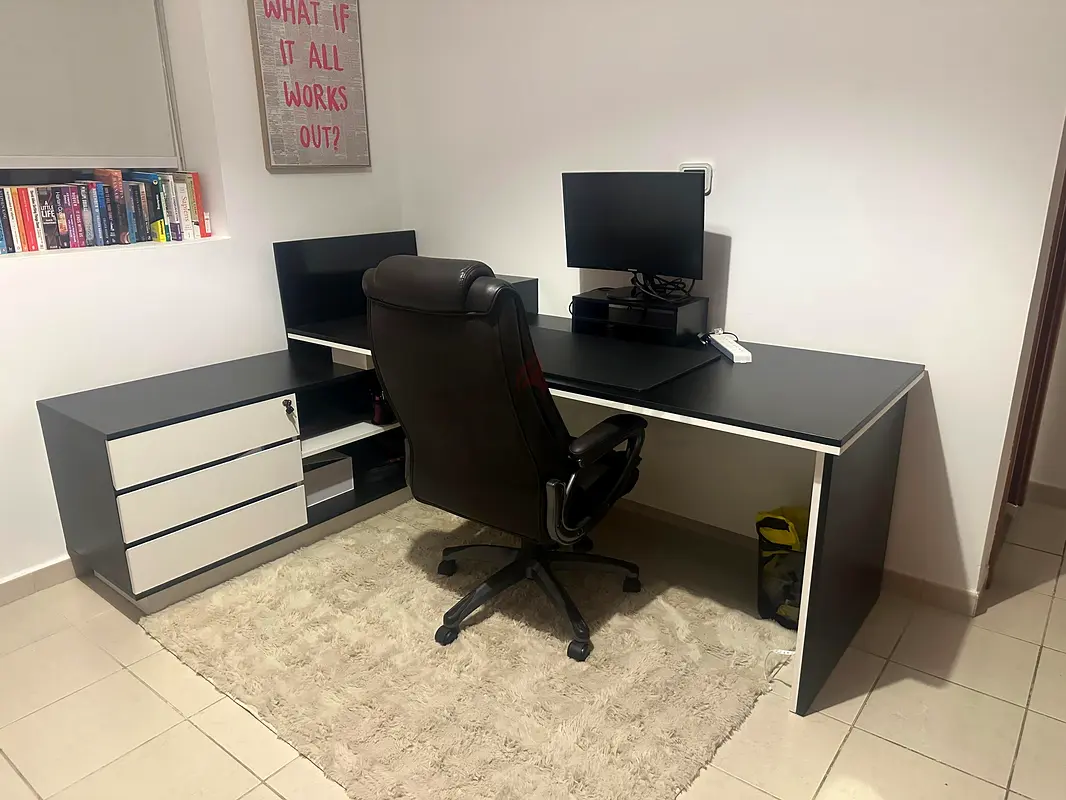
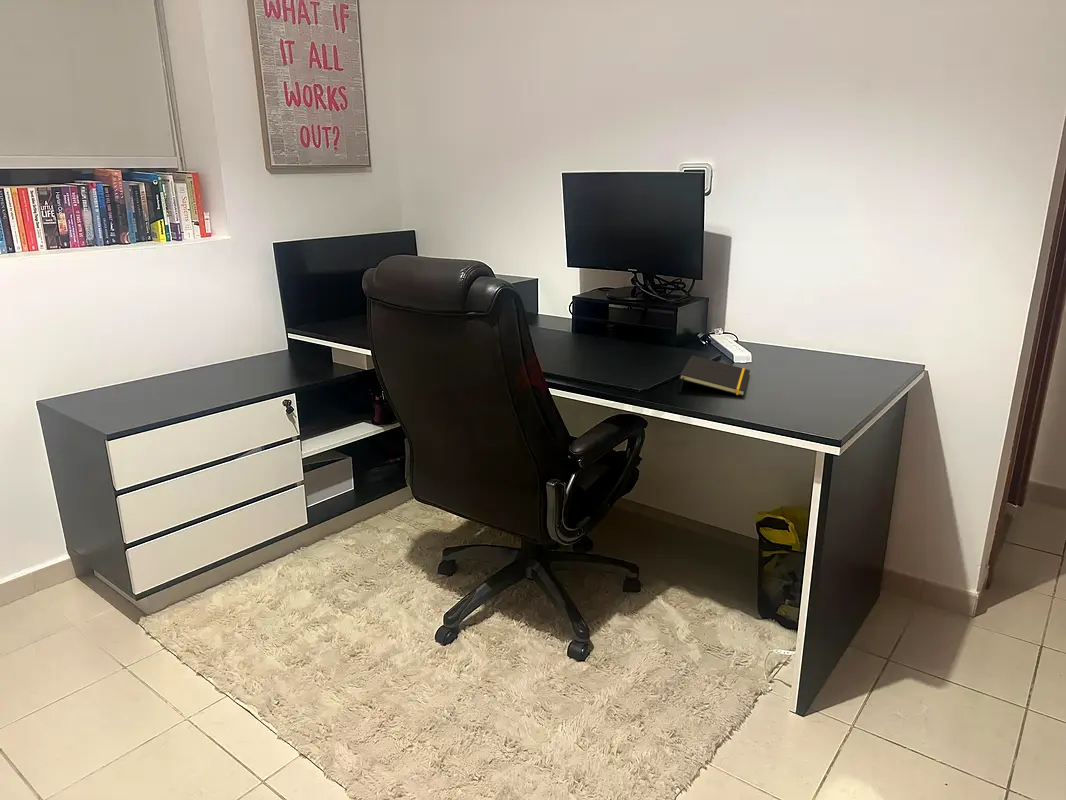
+ notepad (716, 374)
